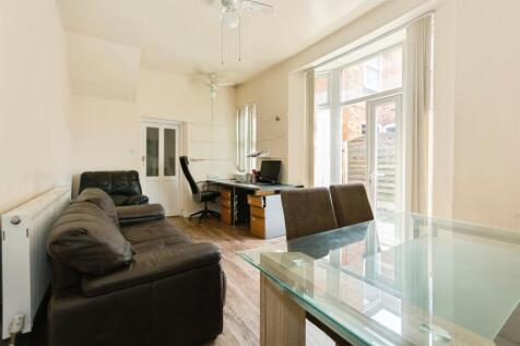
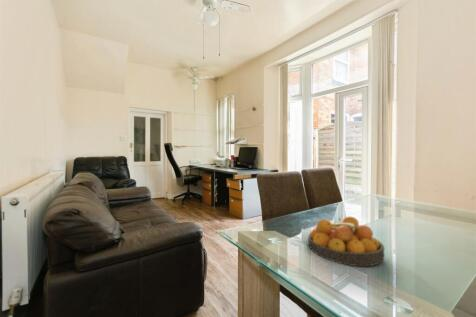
+ fruit bowl (343, 235)
